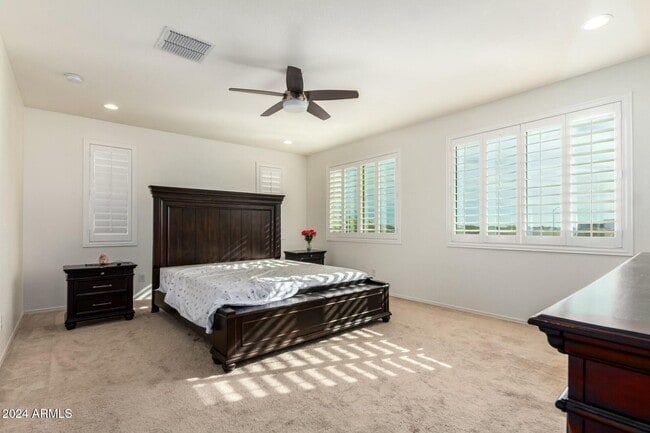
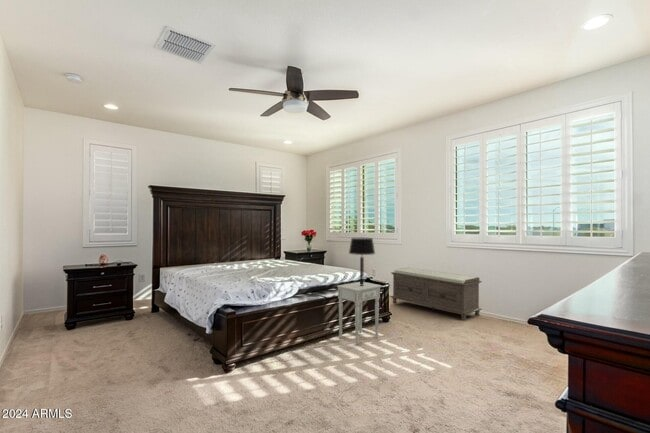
+ nightstand (359, 311)
+ table lamp (361, 261)
+ bench (433, 291)
